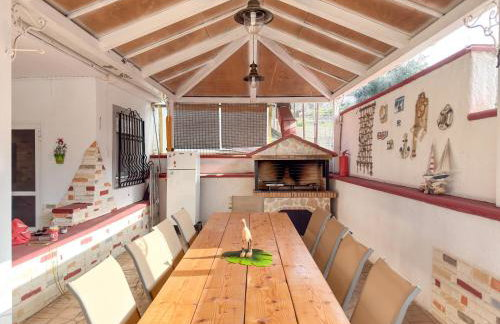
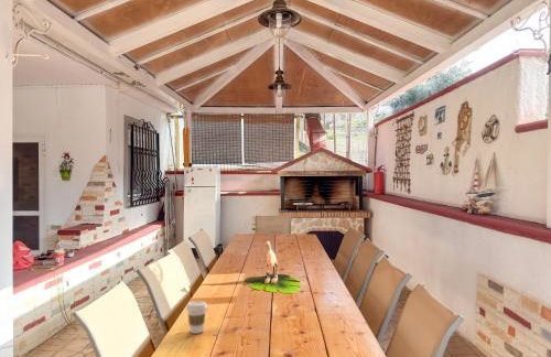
+ coffee cup (196, 316)
